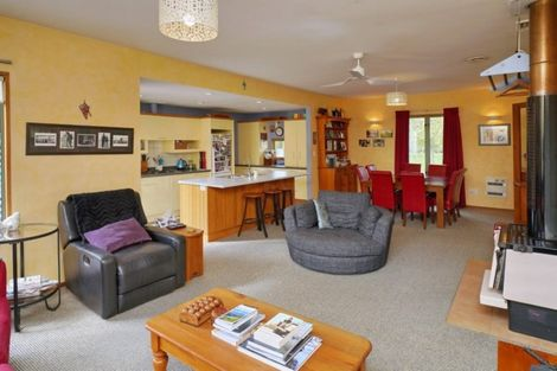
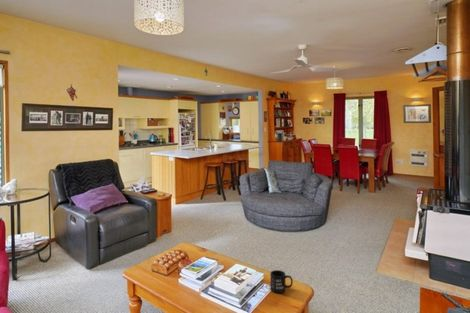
+ mug (281, 281)
